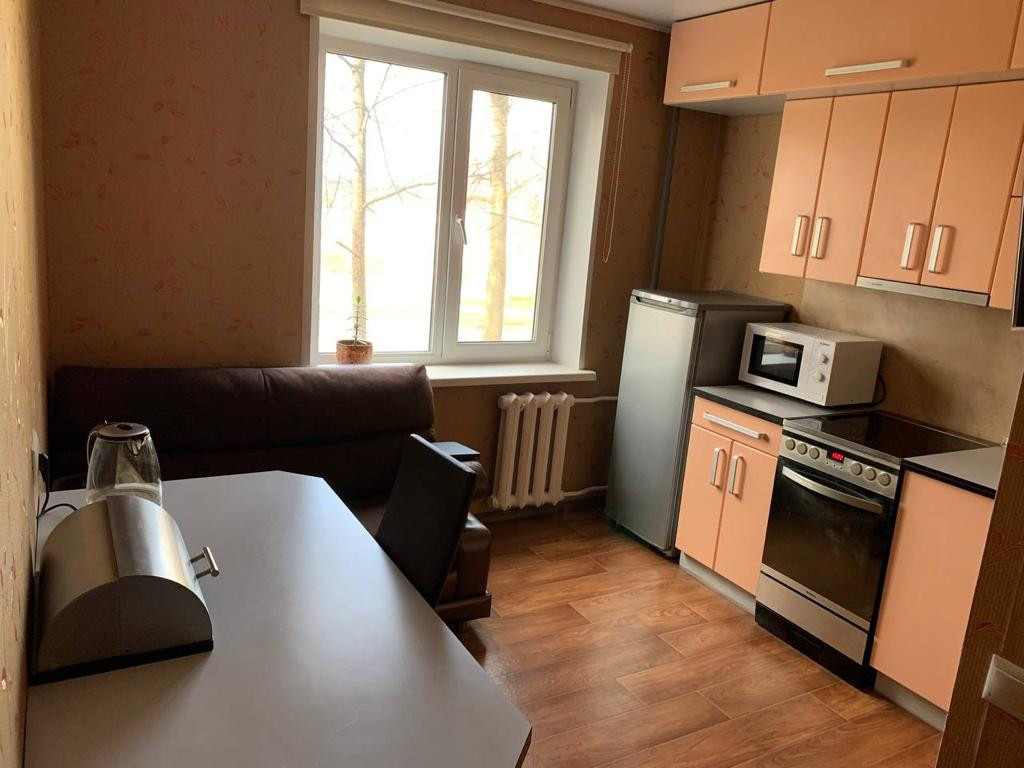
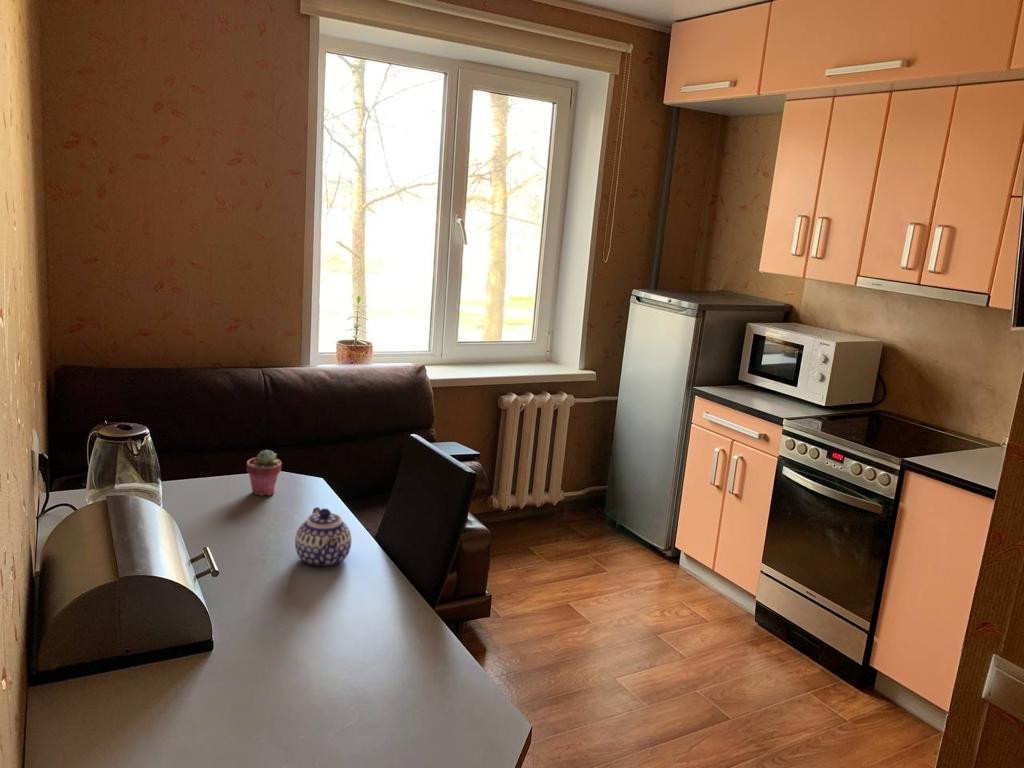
+ potted succulent (264, 470)
+ teapot (323, 533)
